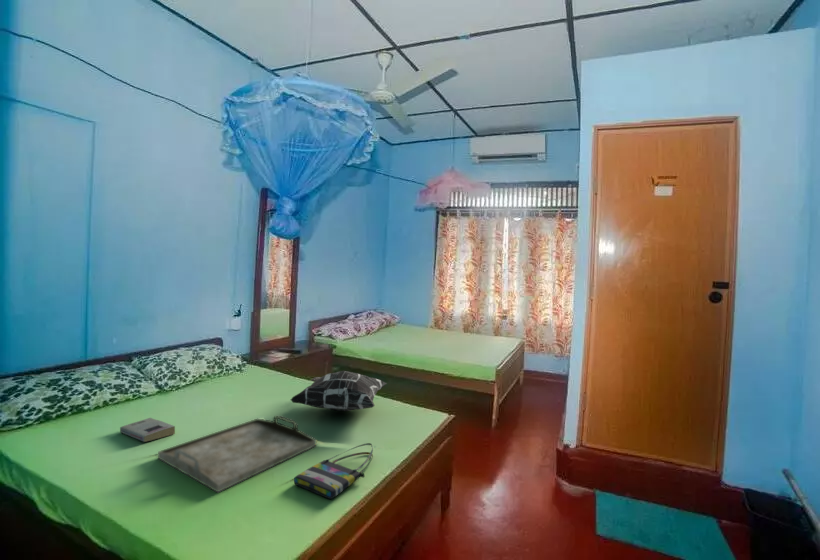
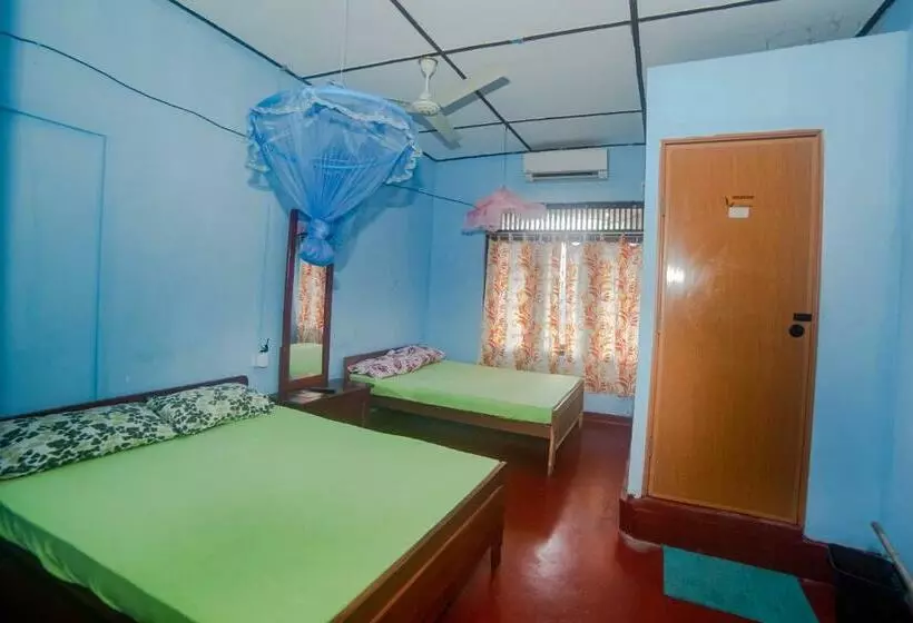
- book (147, 429)
- decorative pillow (341, 389)
- serving tray (241, 442)
- tote bag (343, 466)
